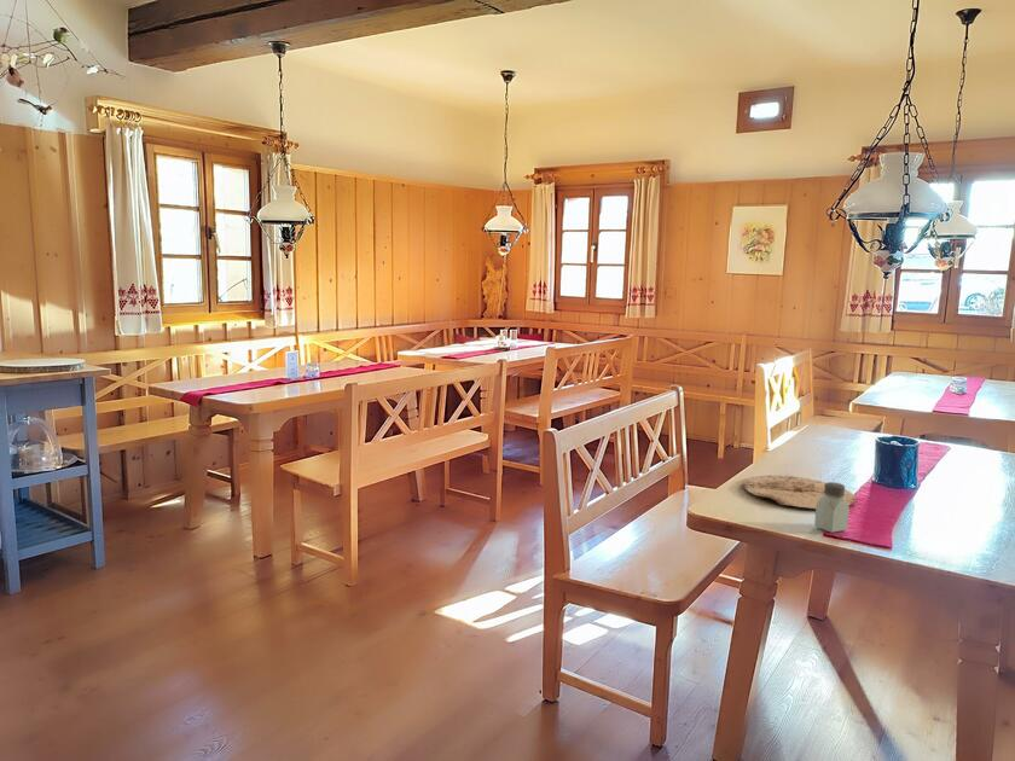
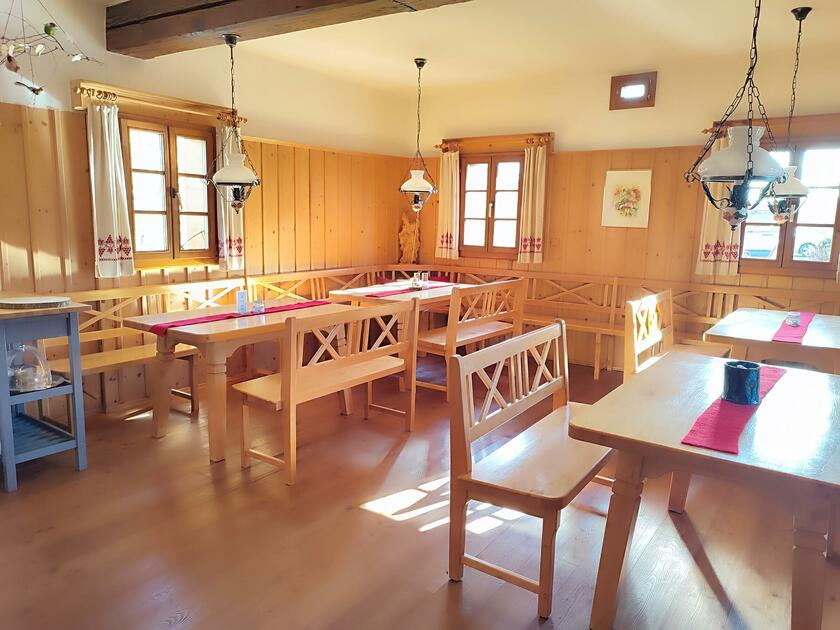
- saltshaker (833, 506)
- plate (796, 488)
